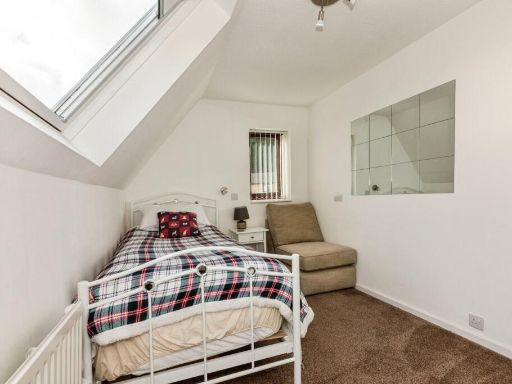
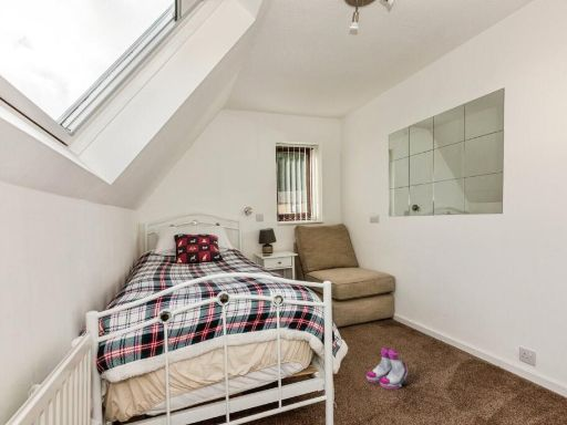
+ boots (386, 364)
